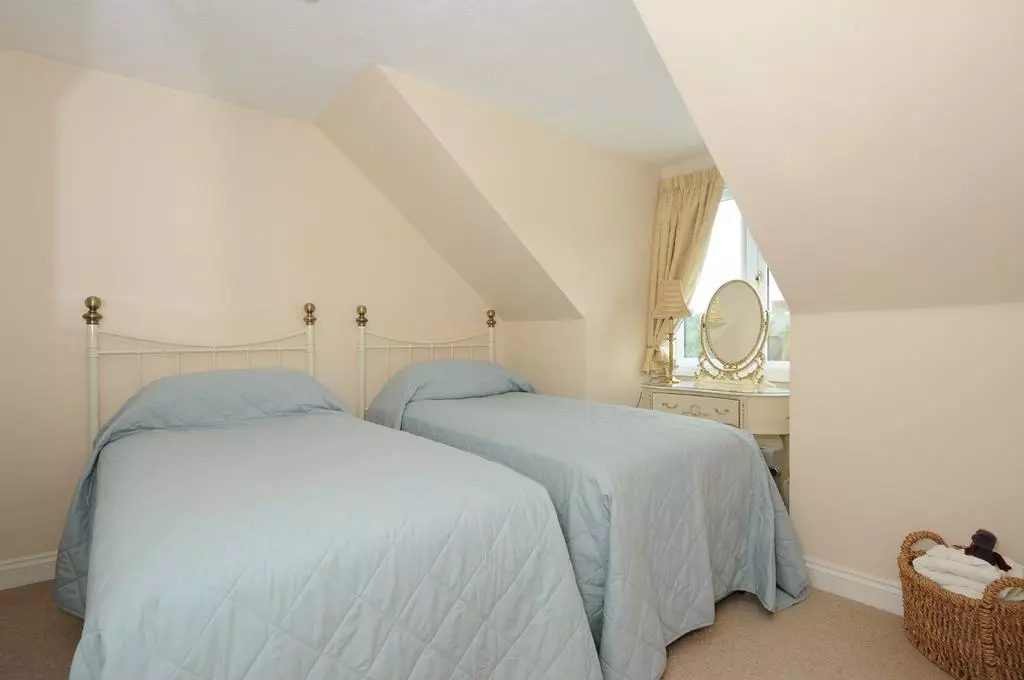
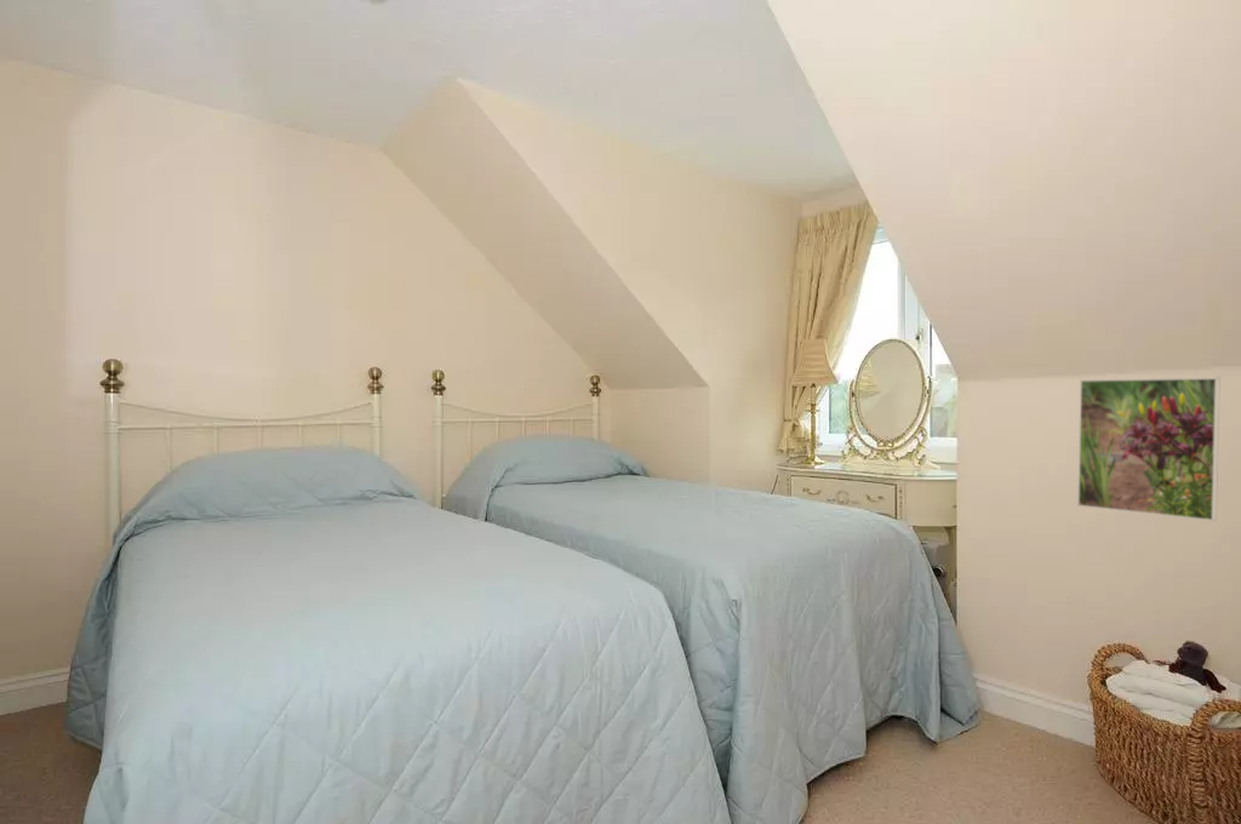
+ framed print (1144, 445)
